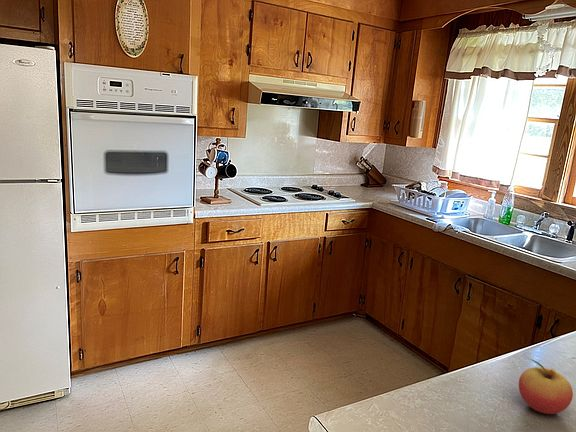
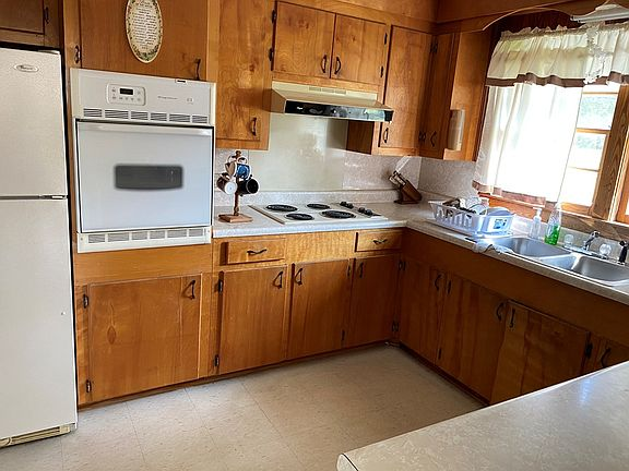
- fruit (545, 385)
